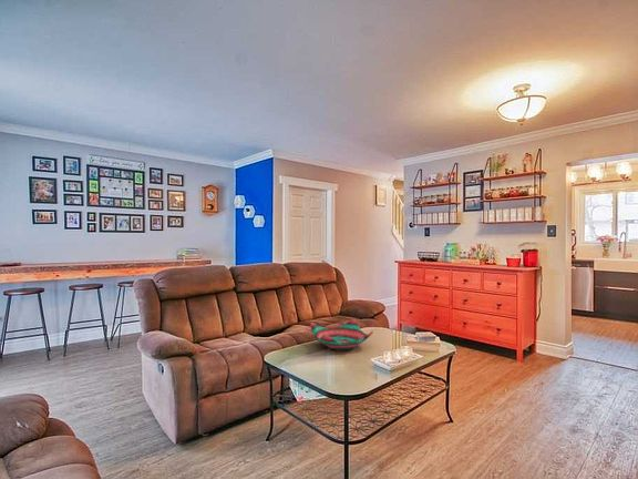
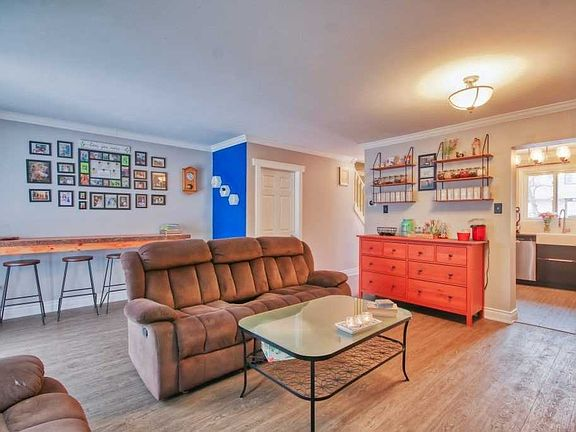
- decorative bowl (340, 335)
